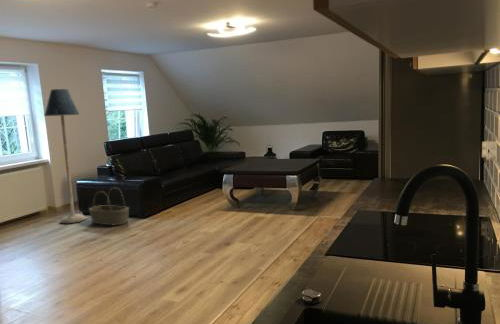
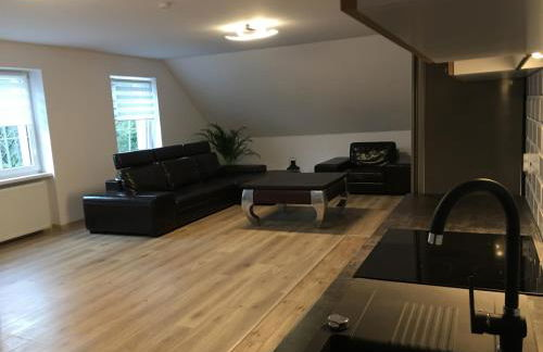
- floor lamp (66, 155)
- basket (108, 206)
